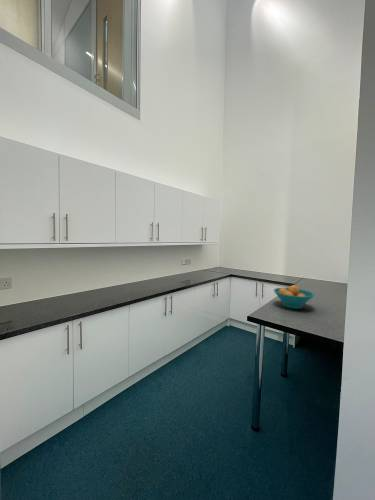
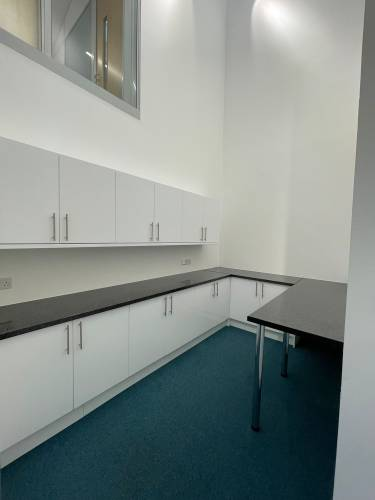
- fruit bowl (293, 295)
